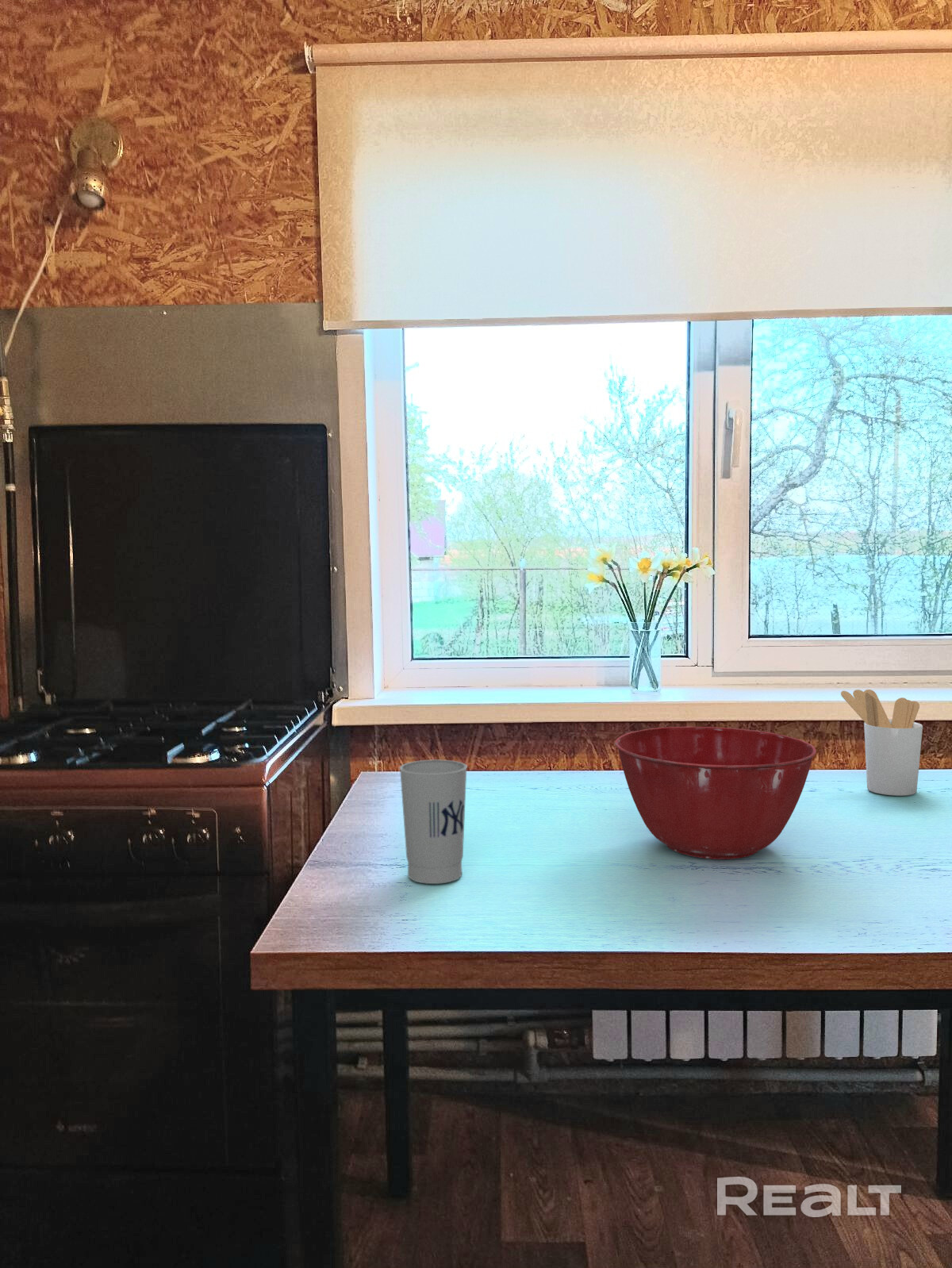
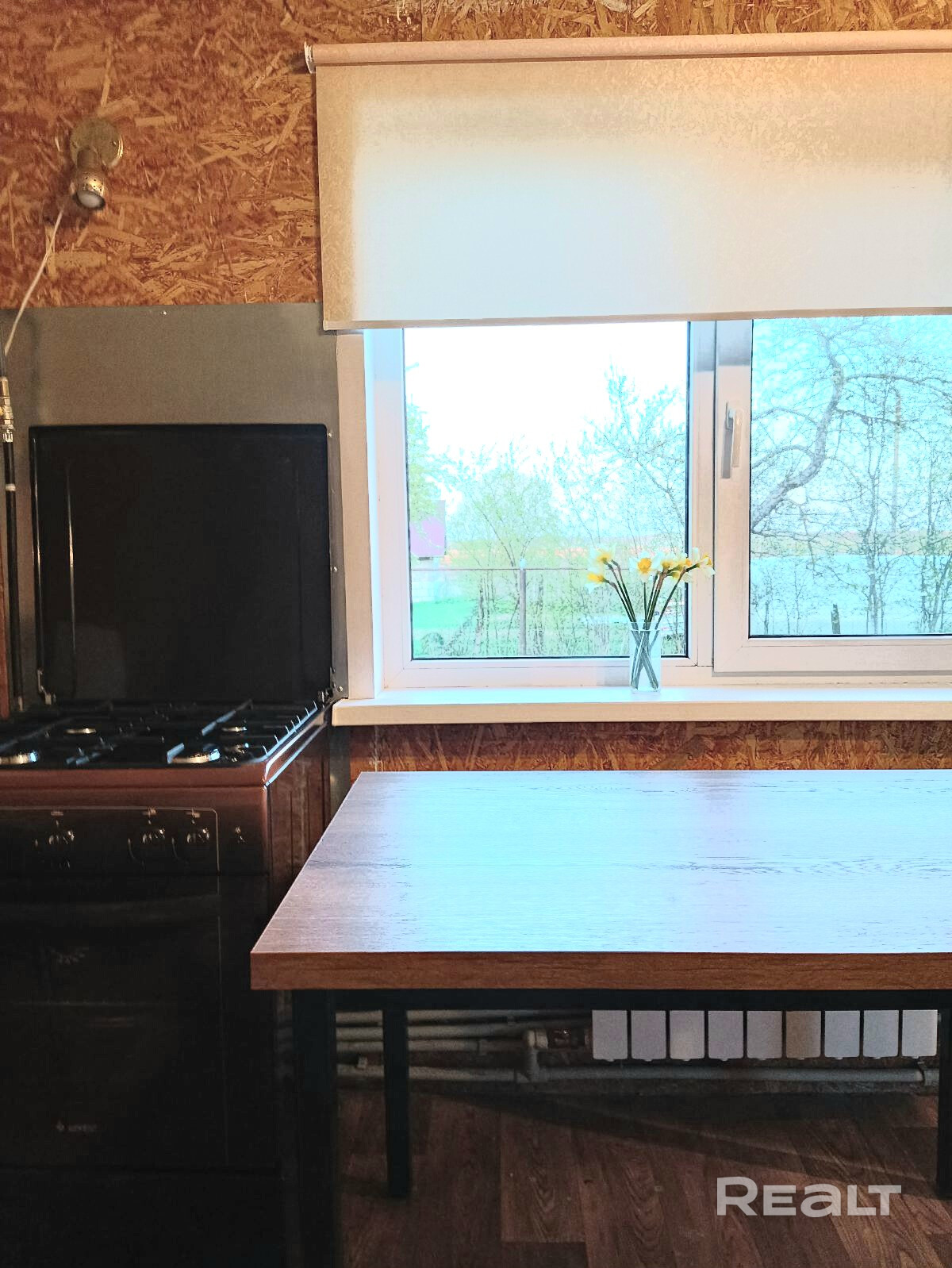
- mixing bowl (712, 794)
- cup (434, 821)
- utensil holder (881, 738)
